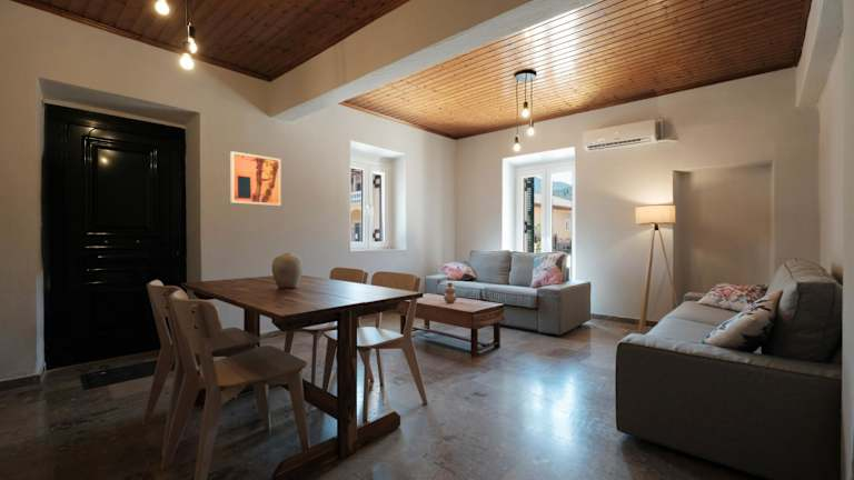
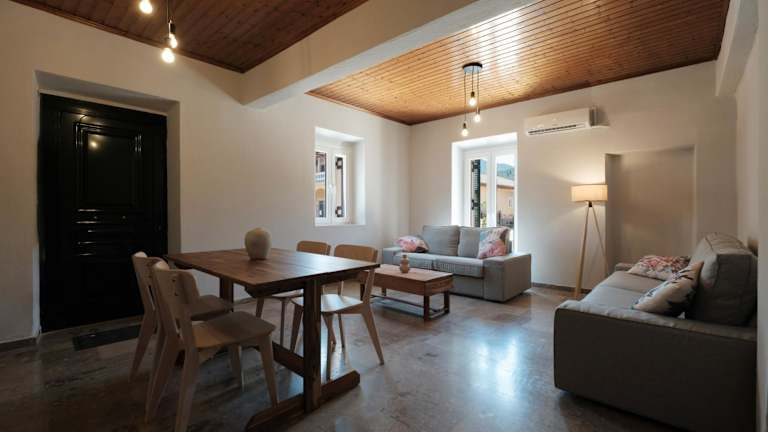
- wall art (256, 180)
